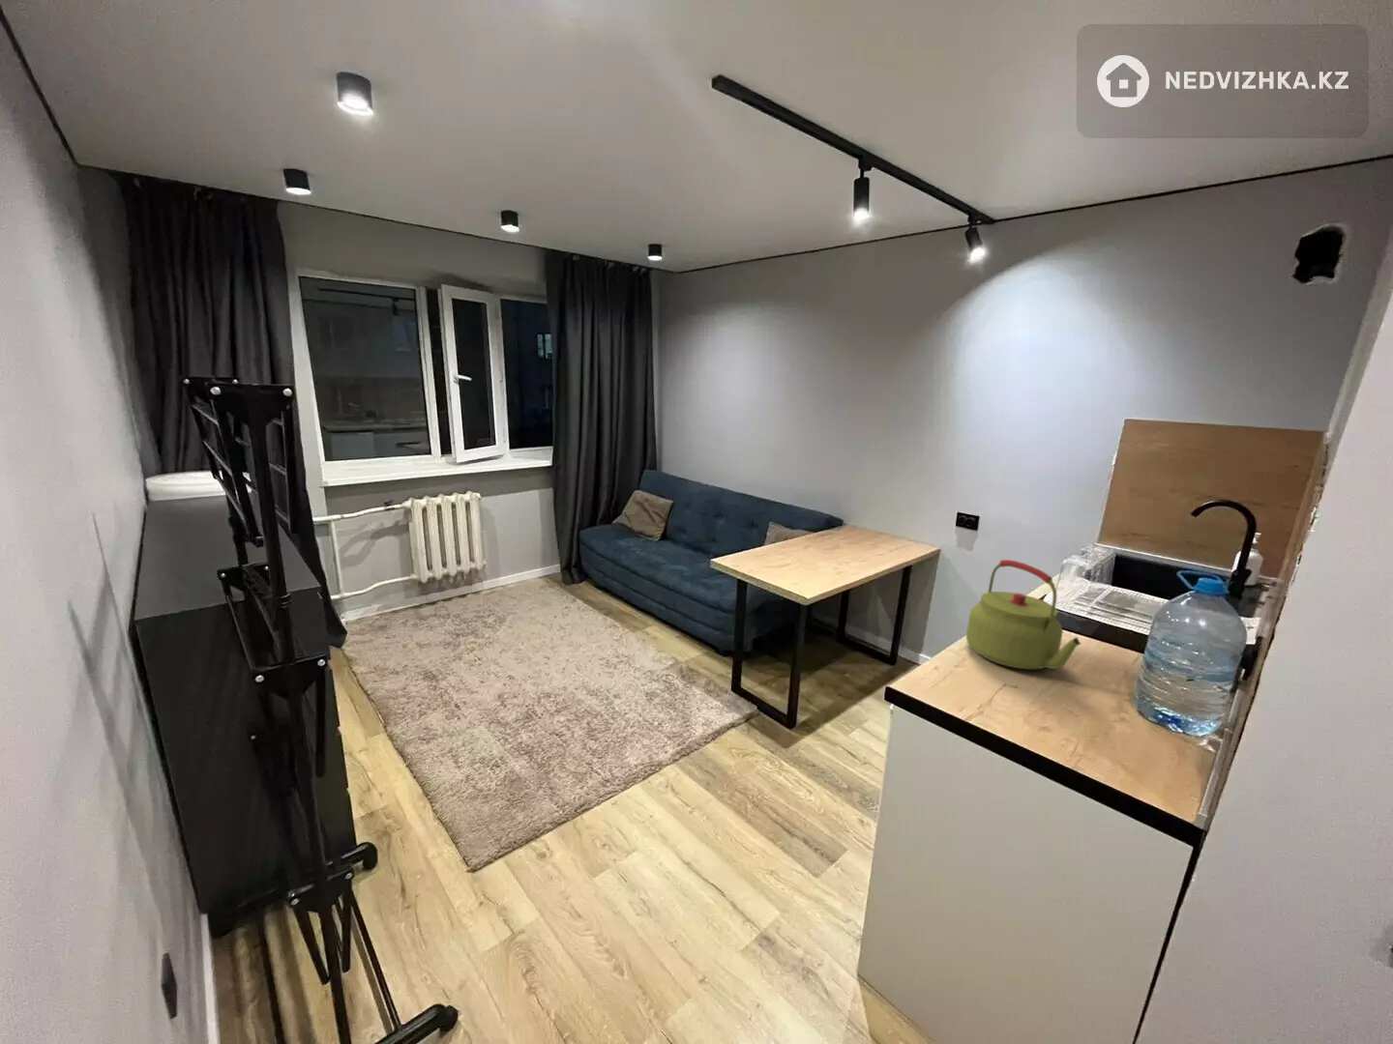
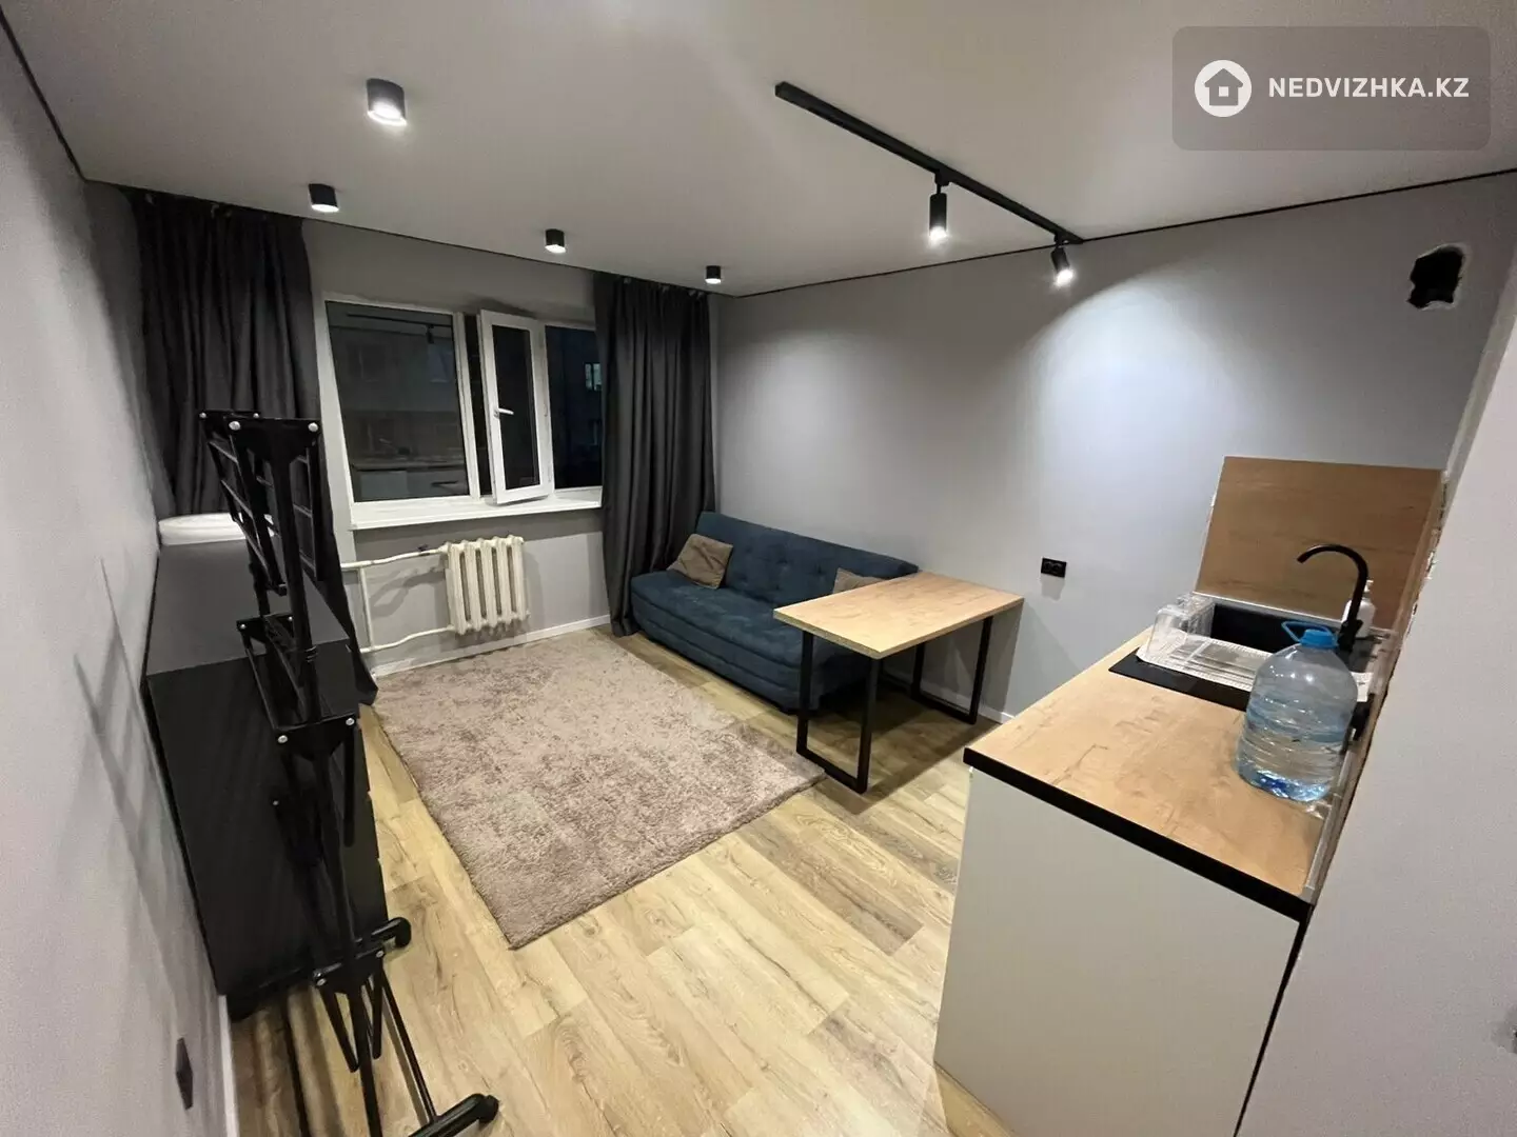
- kettle (1028, 614)
